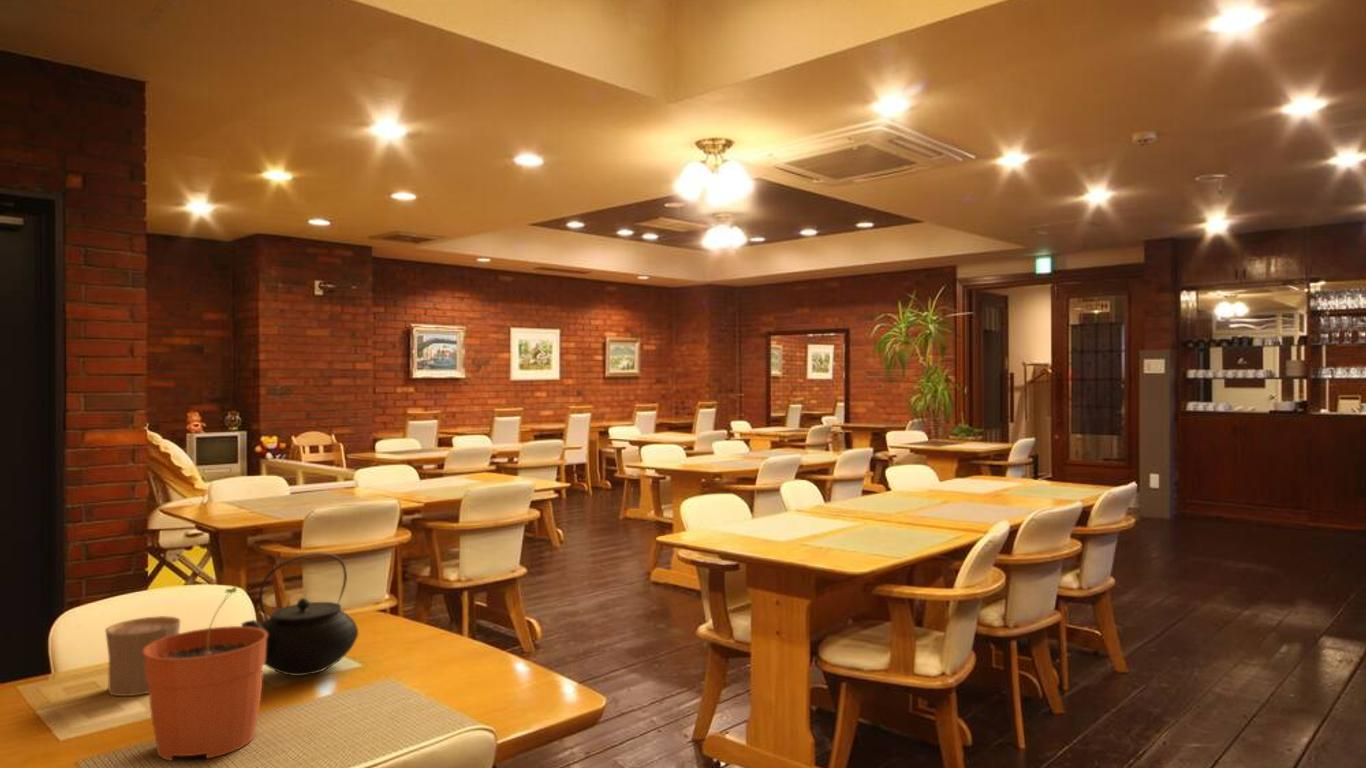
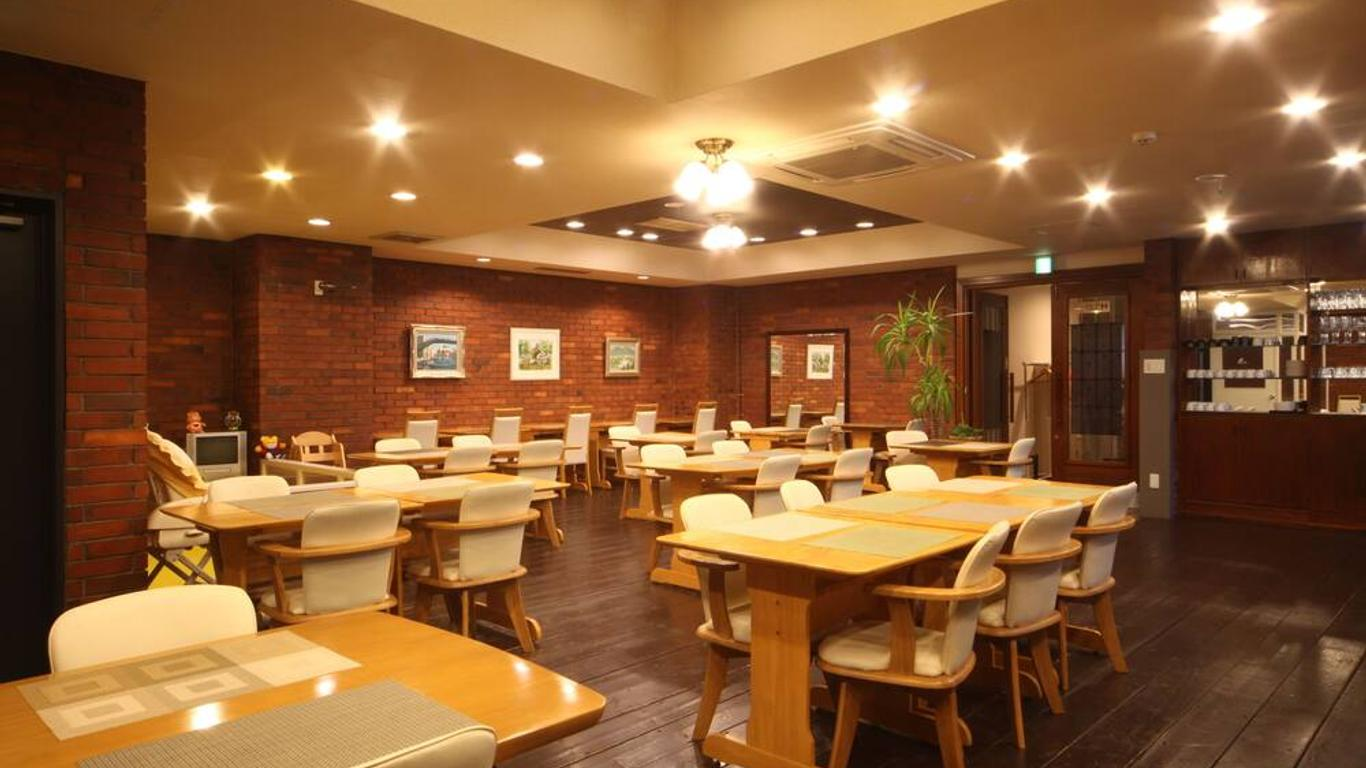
- plant pot (207, 666)
- teapot (299, 614)
- cup (143, 655)
